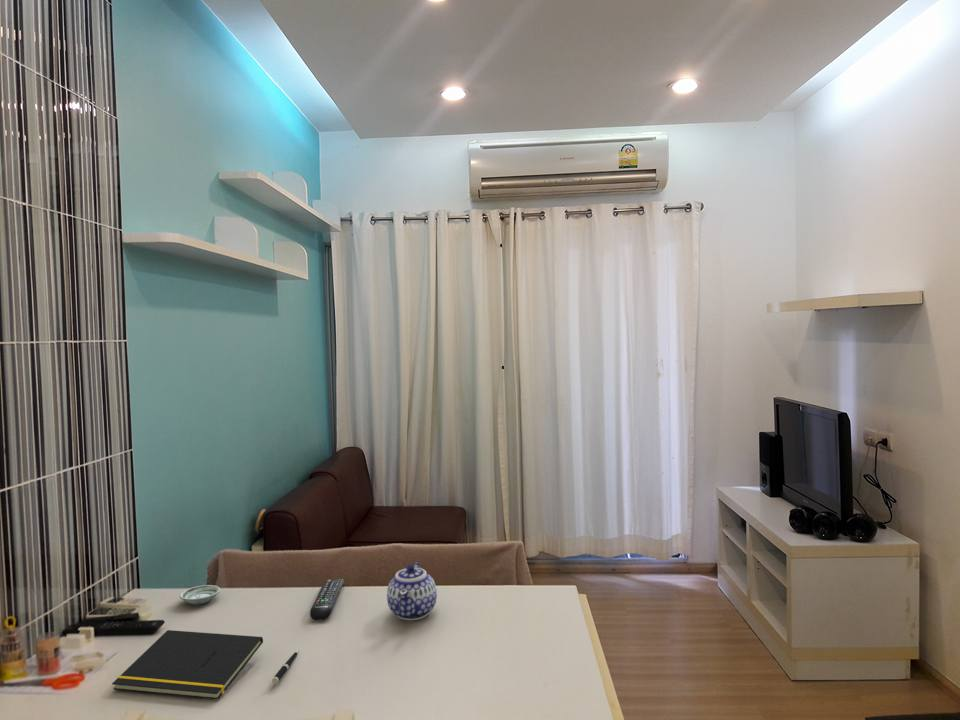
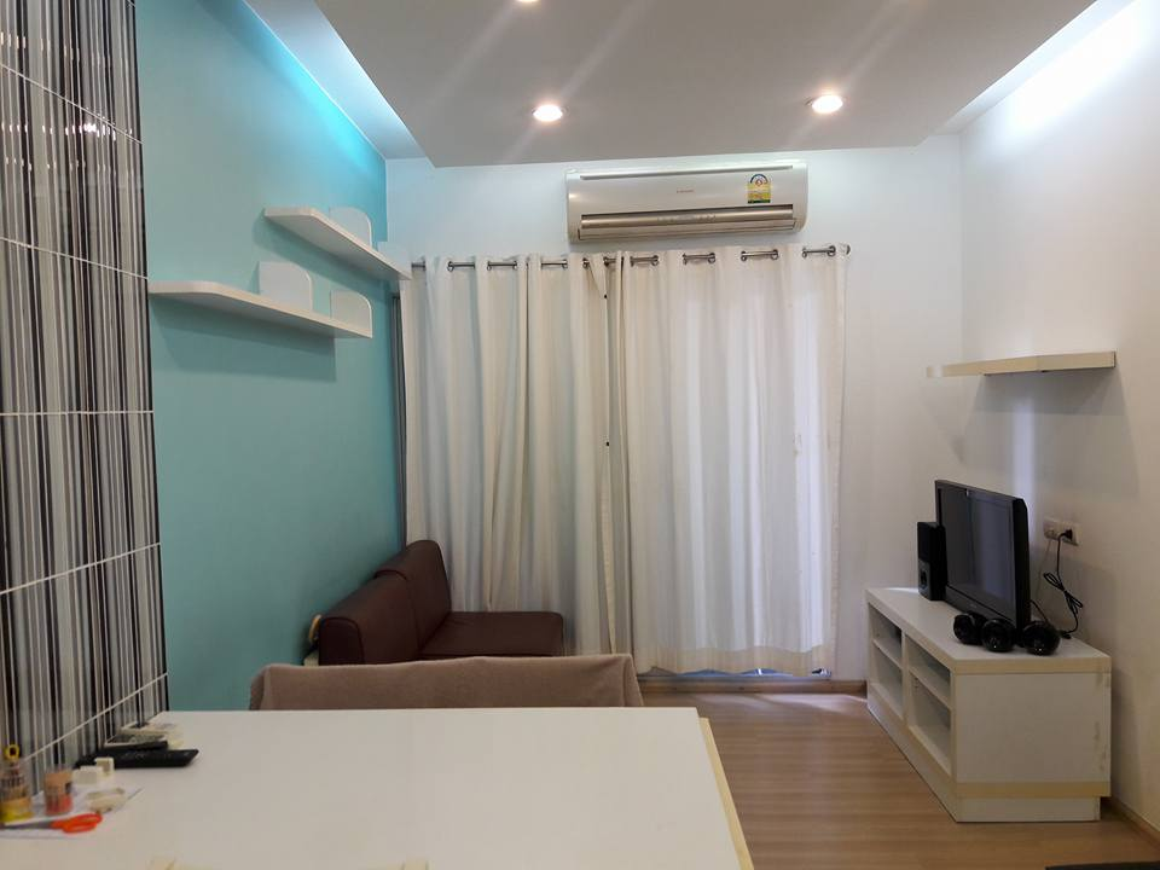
- teapot (411, 589)
- notepad (190, 662)
- saucer (200, 596)
- remote control (328, 596)
- pen (287, 663)
